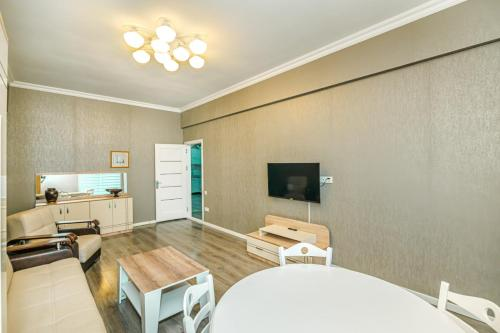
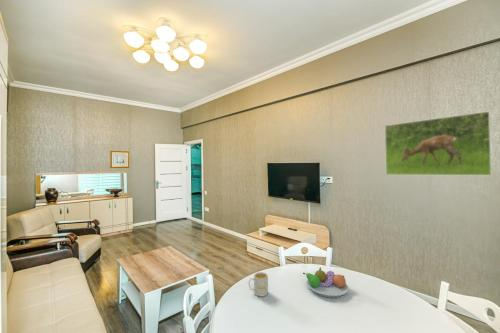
+ mug (258, 284)
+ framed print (431, 147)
+ fruit bowl (325, 280)
